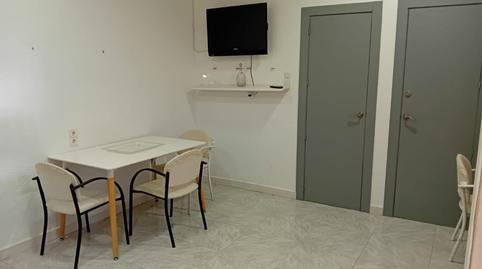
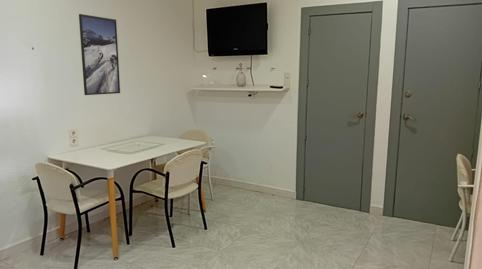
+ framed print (100, 56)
